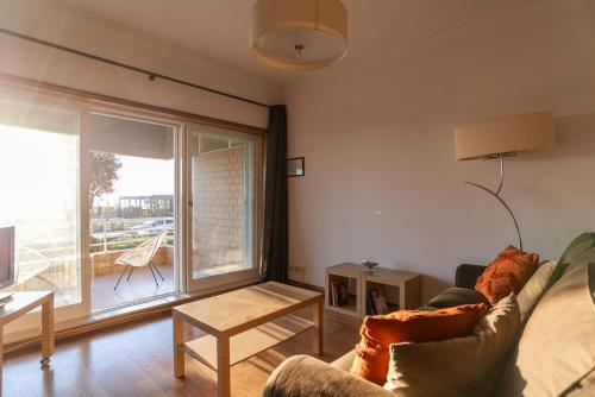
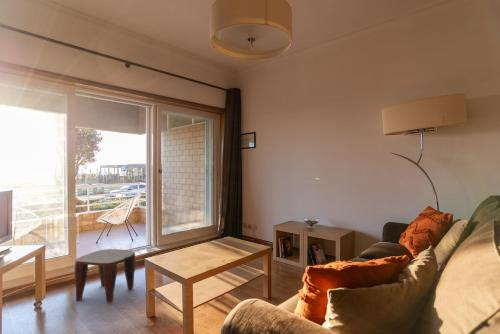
+ stool (106, 273)
